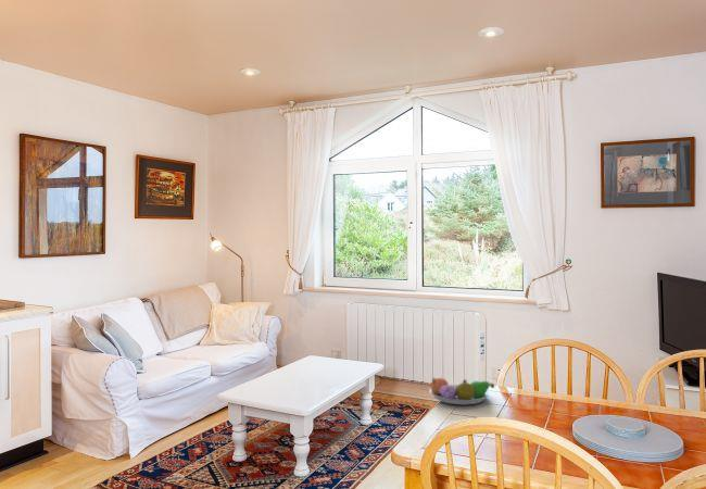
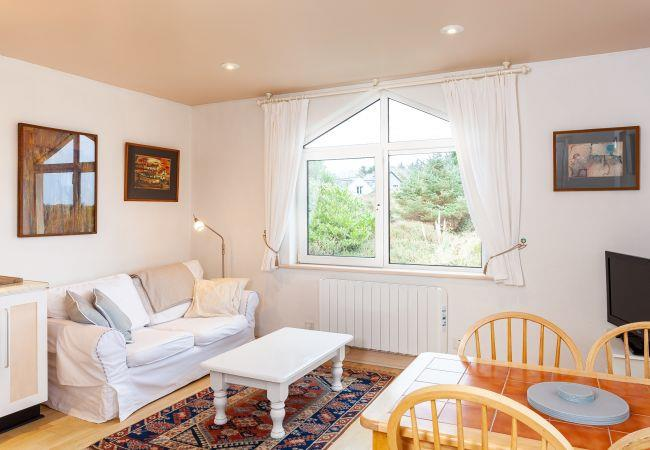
- fruit bowl (461, 386)
